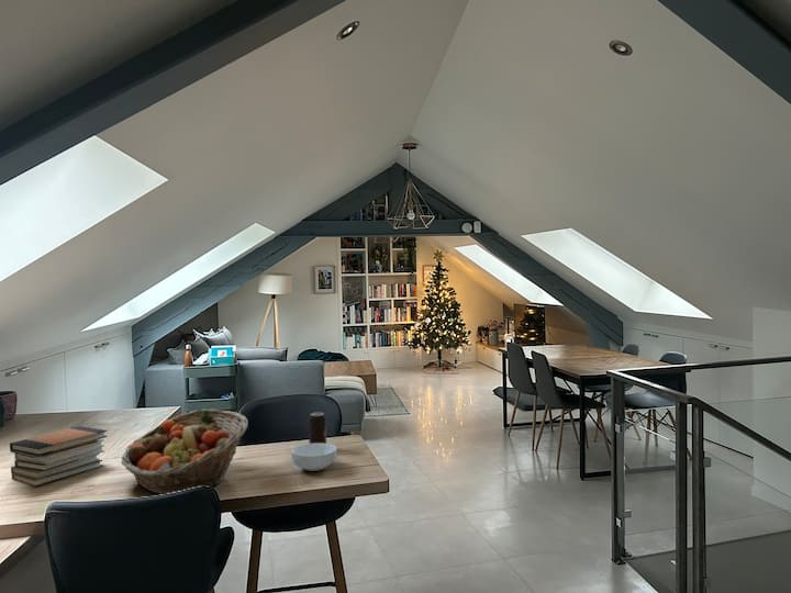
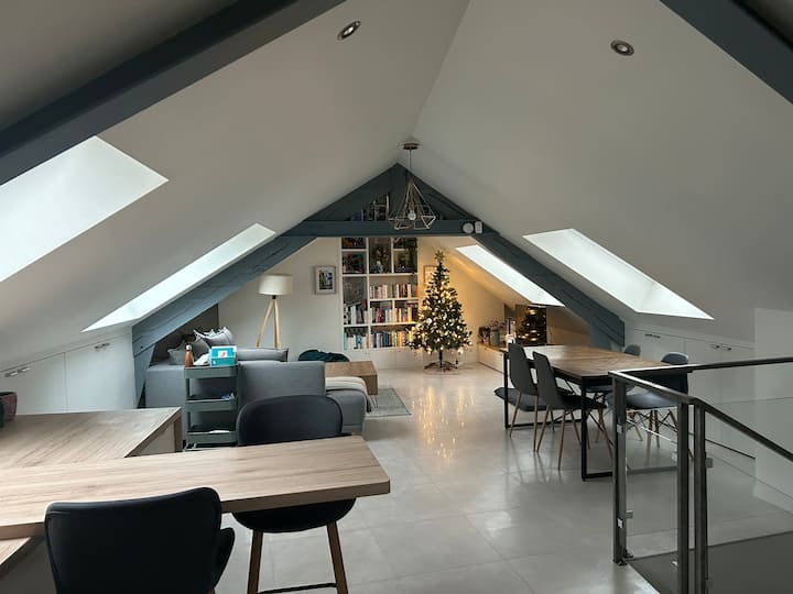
- fruit basket (186, 449)
- cereal bowl (314, 458)
- beverage can (317, 432)
- book stack (59, 454)
